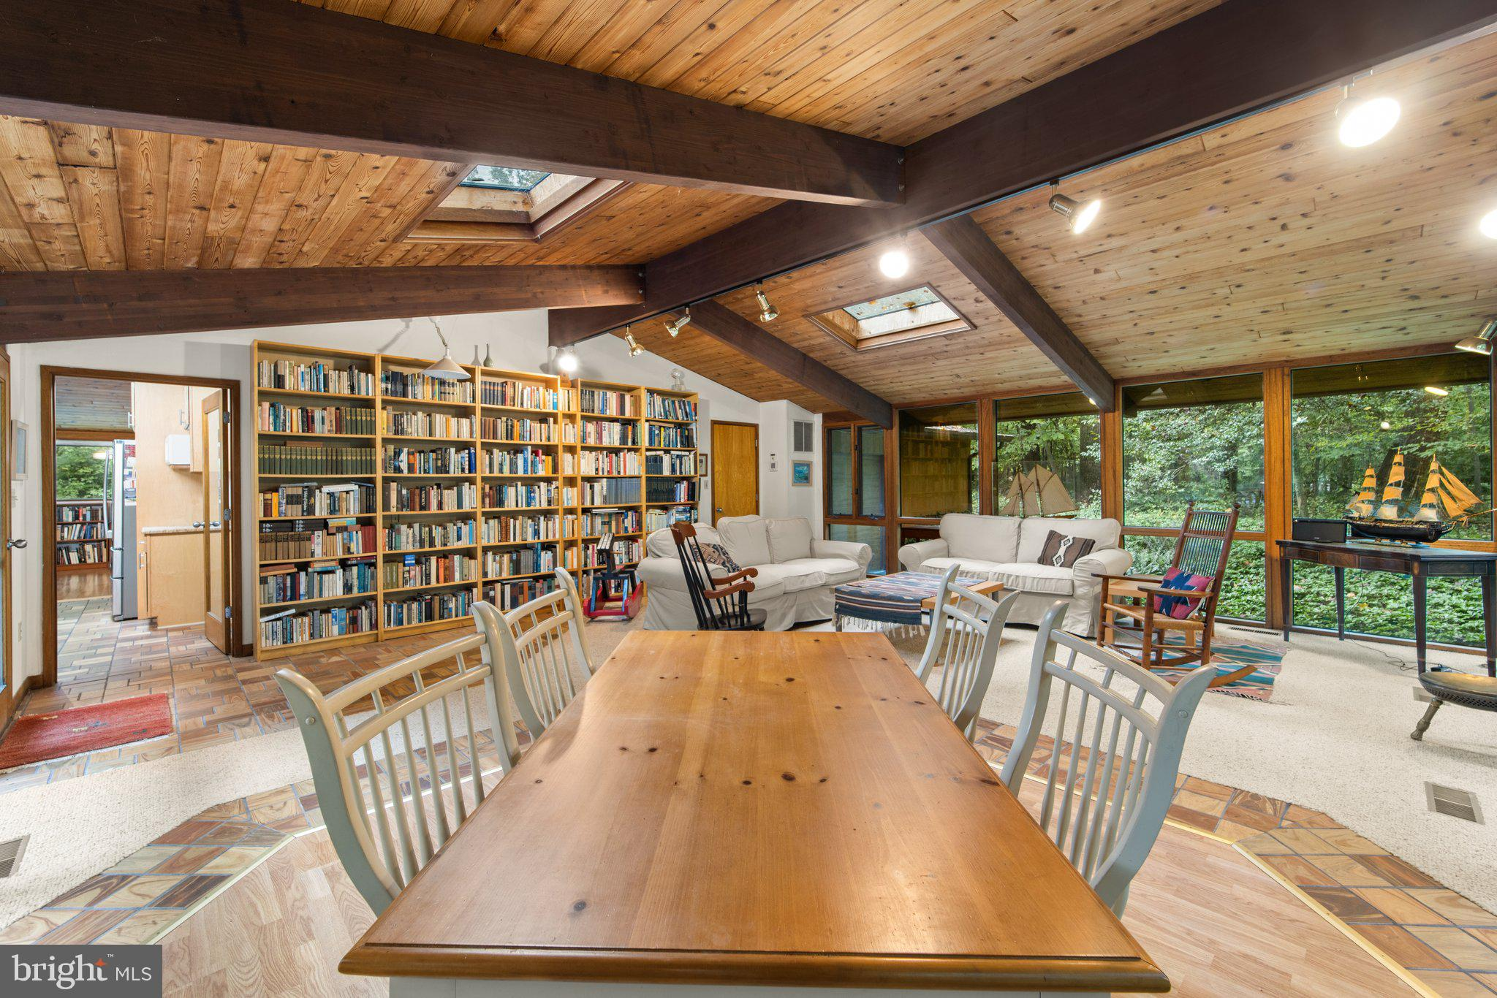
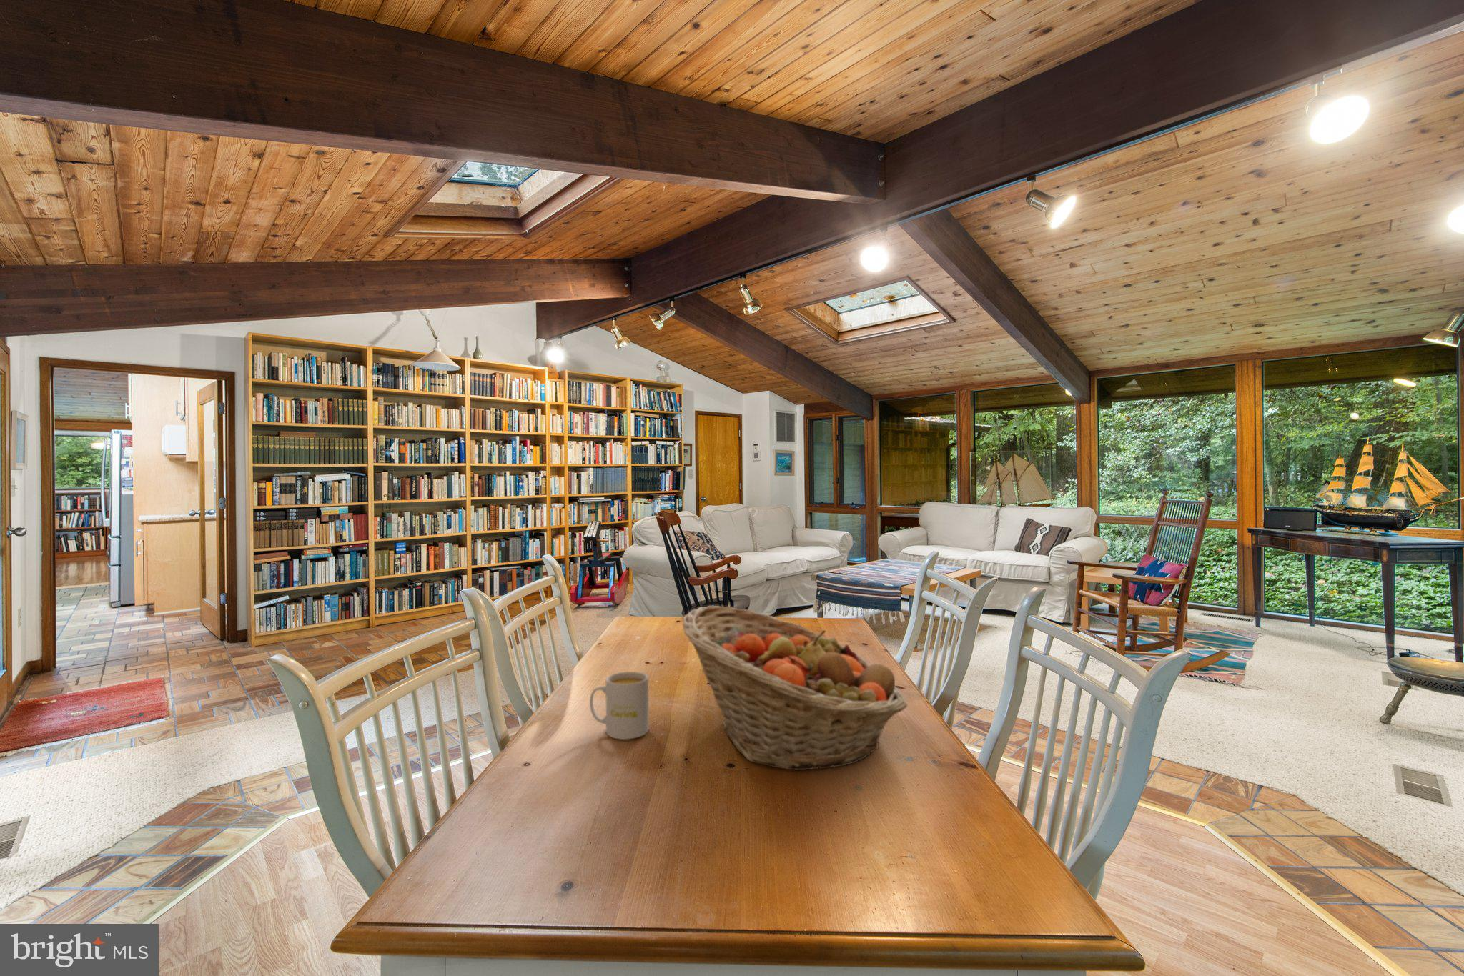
+ mug (619, 705)
+ fruit basket (789, 673)
